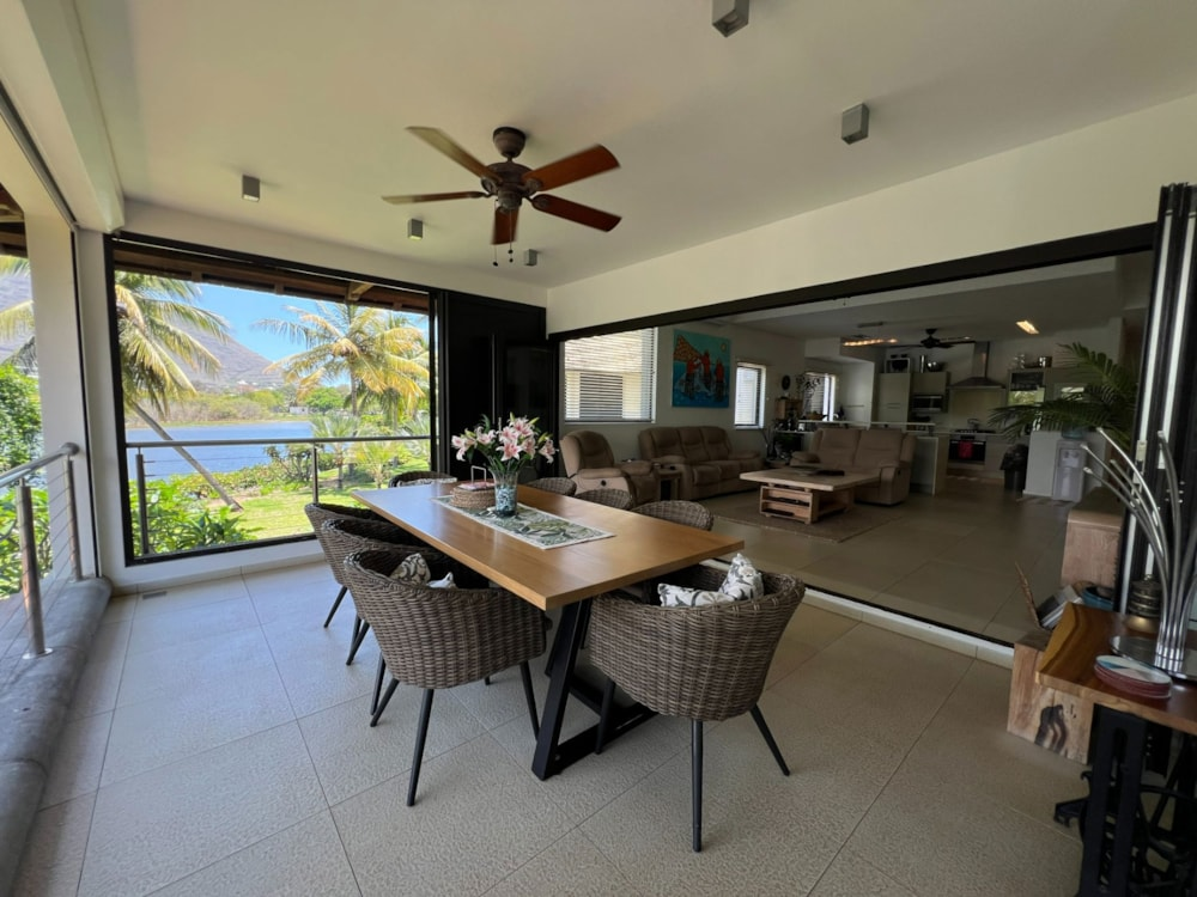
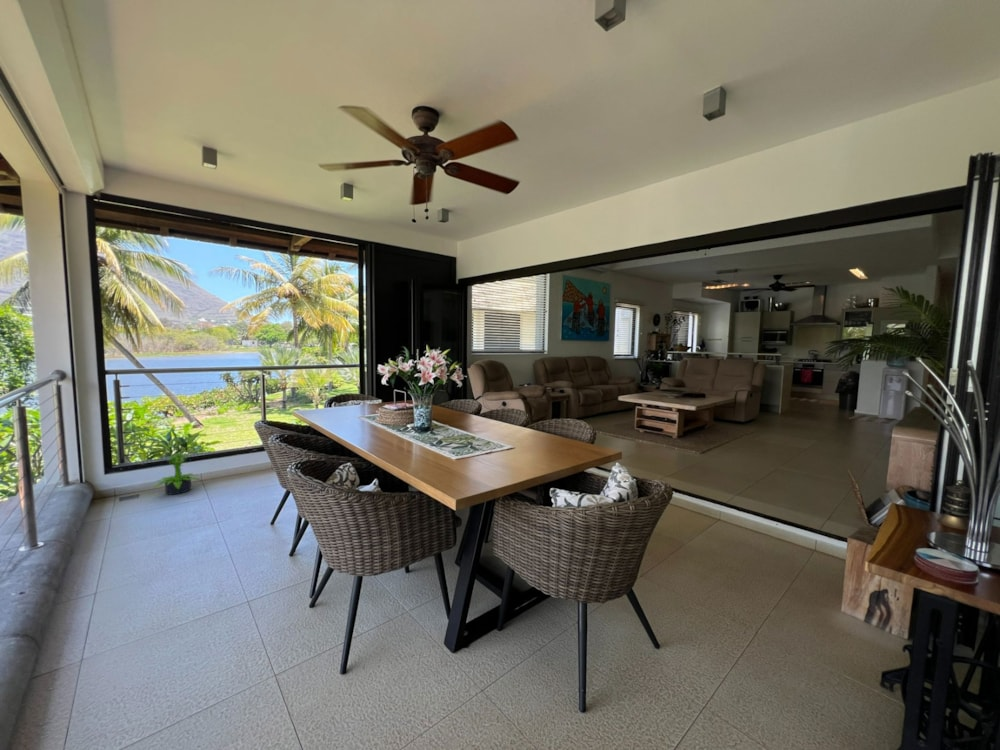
+ potted plant (176, 471)
